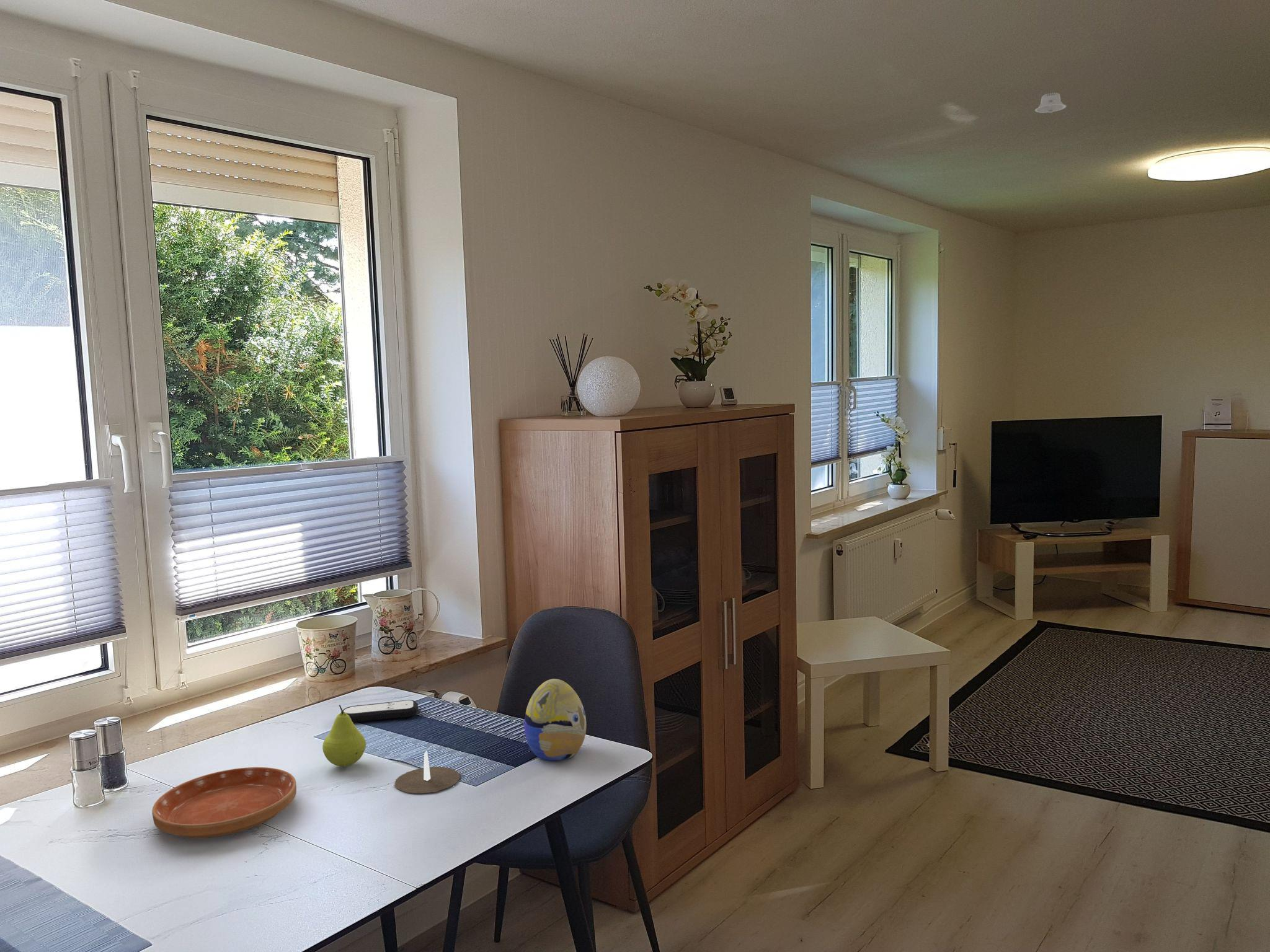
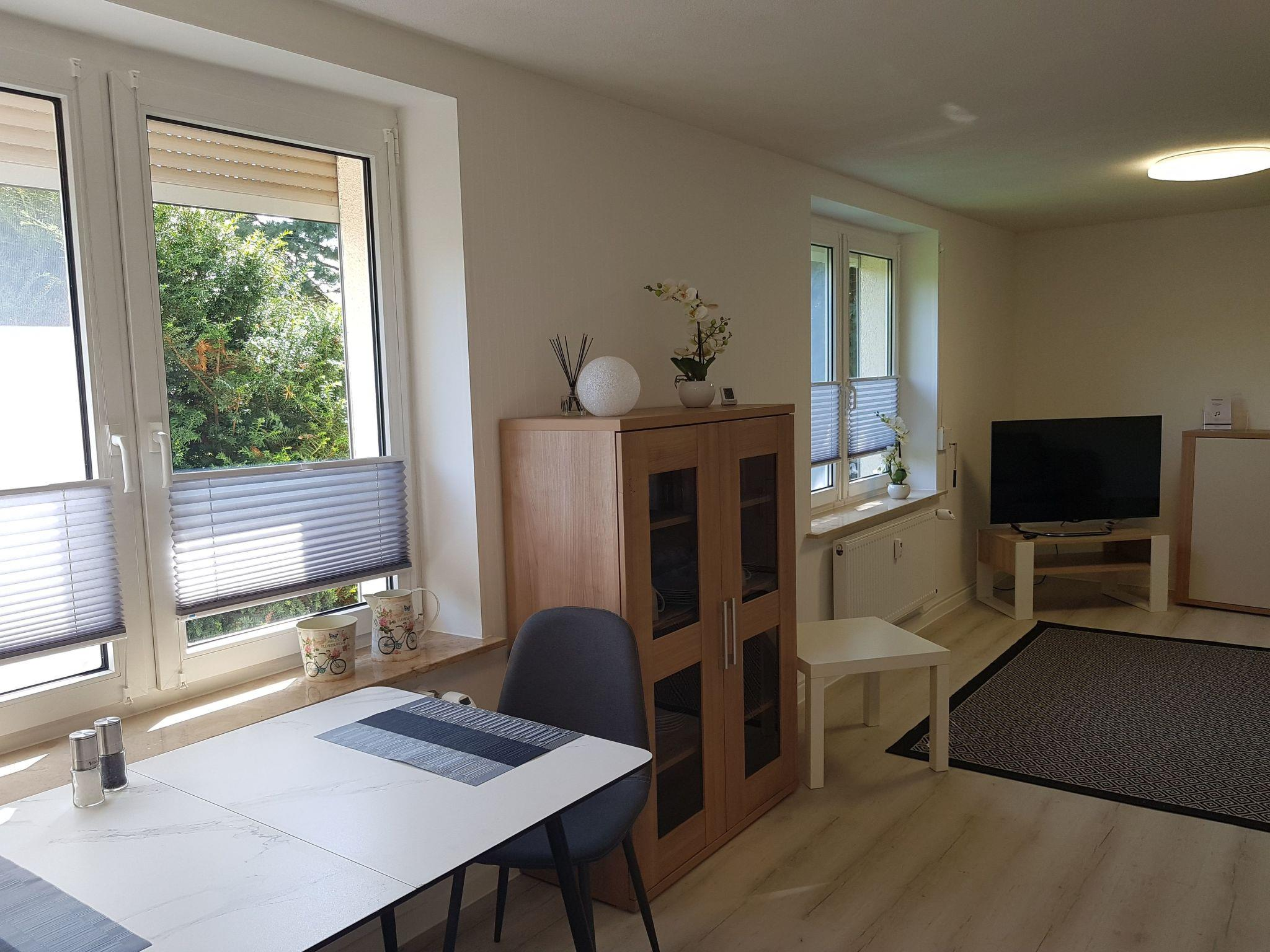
- candle (428, 764)
- recessed light (1050, 102)
- fruit (344, 734)
- saucer (226, 803)
- decorative egg (555, 716)
- remote control (380, 711)
